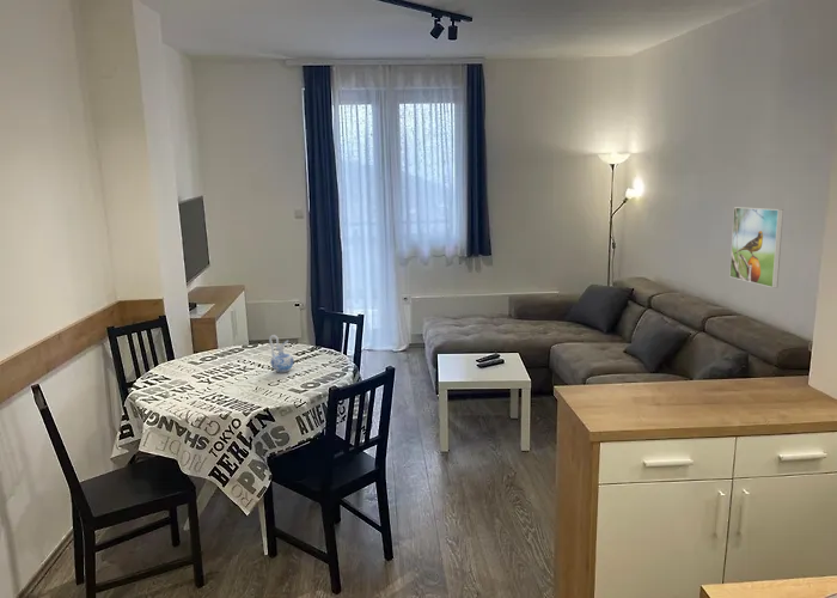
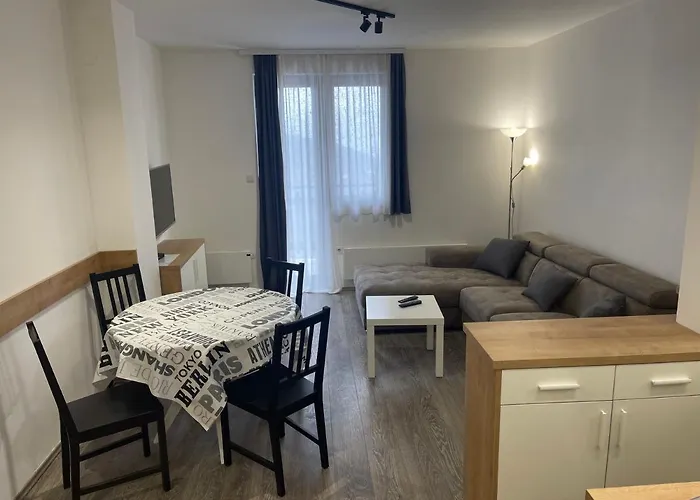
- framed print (754, 245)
- ceramic pitcher (281, 353)
